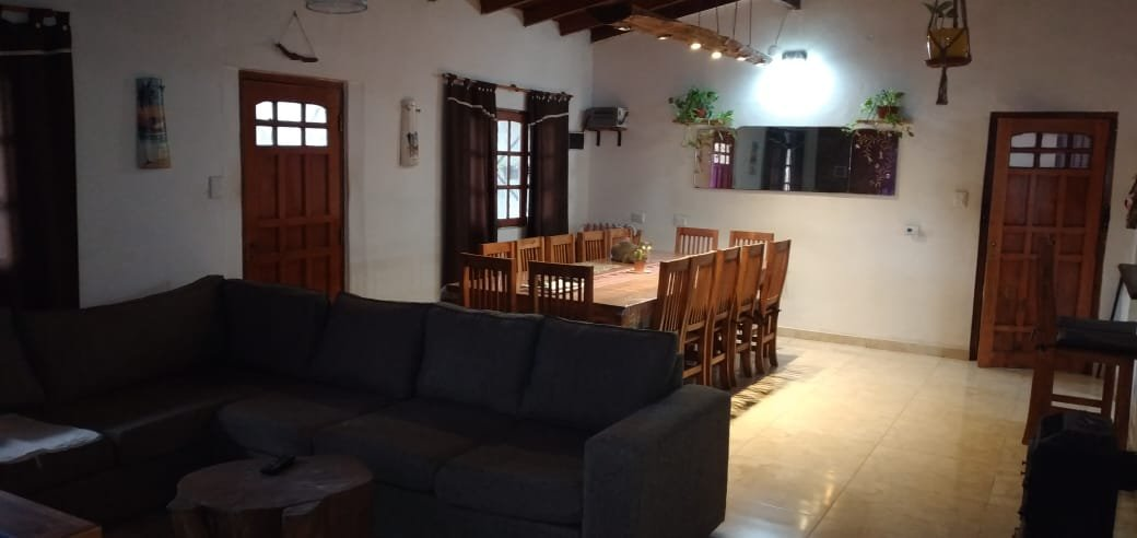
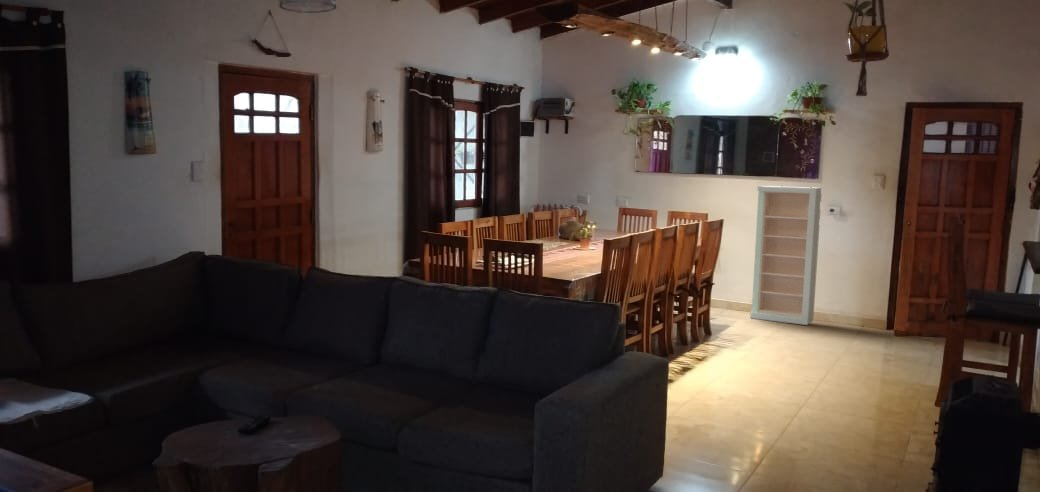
+ shelving unit (785, 253)
